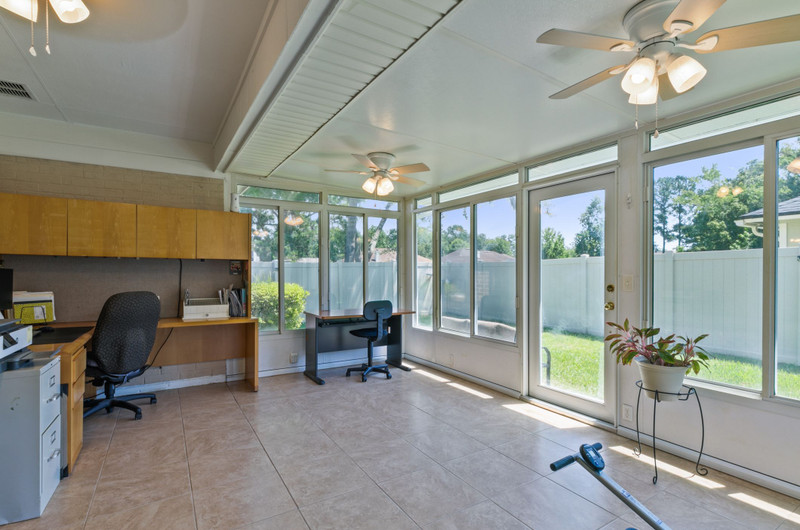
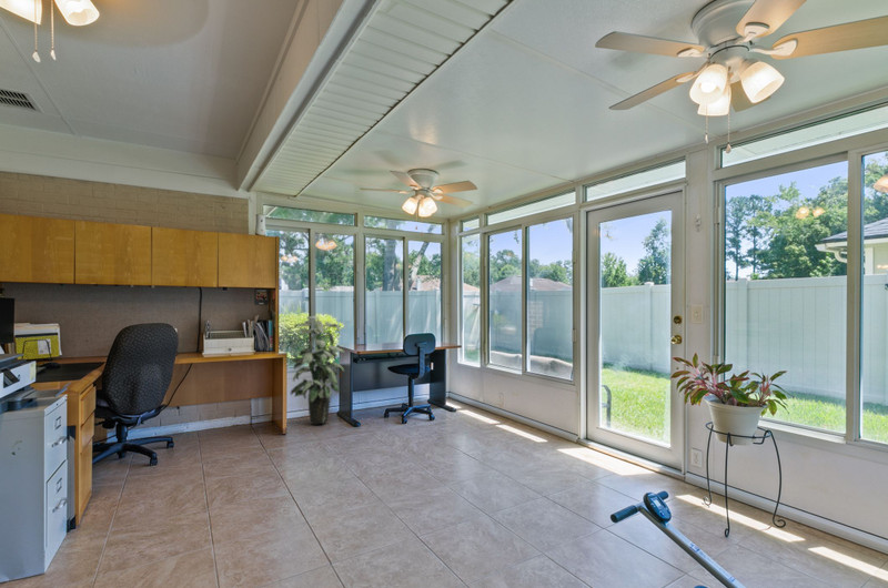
+ indoor plant (315, 368)
